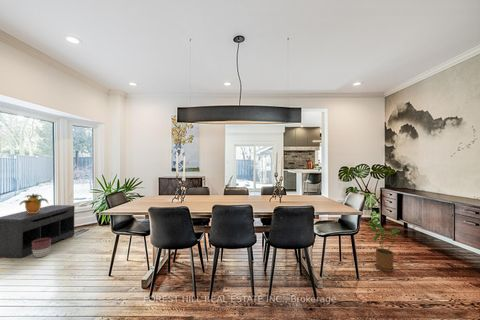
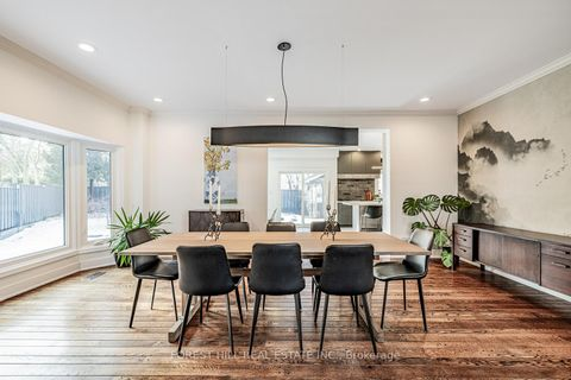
- bench (38, 227)
- house plant (382, 242)
- potted plant (31, 202)
- planter (41, 248)
